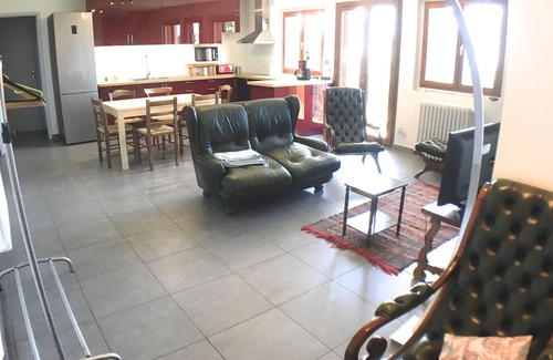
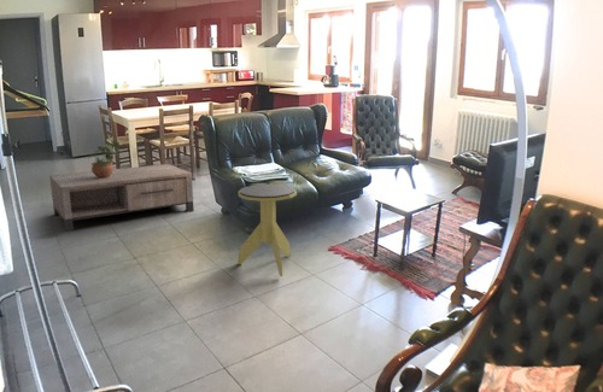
+ coffee table (123, 193)
+ potted plant (106, 158)
+ side table (265, 228)
